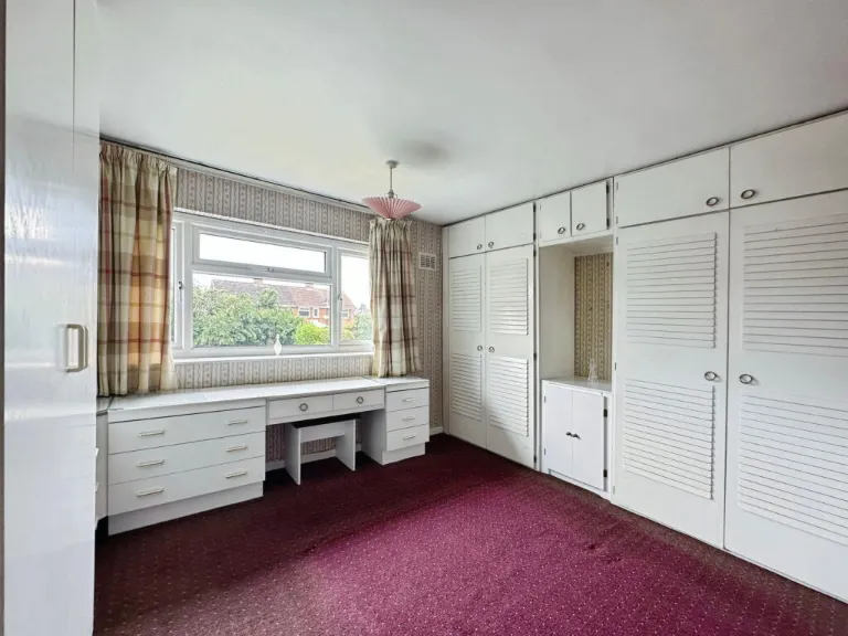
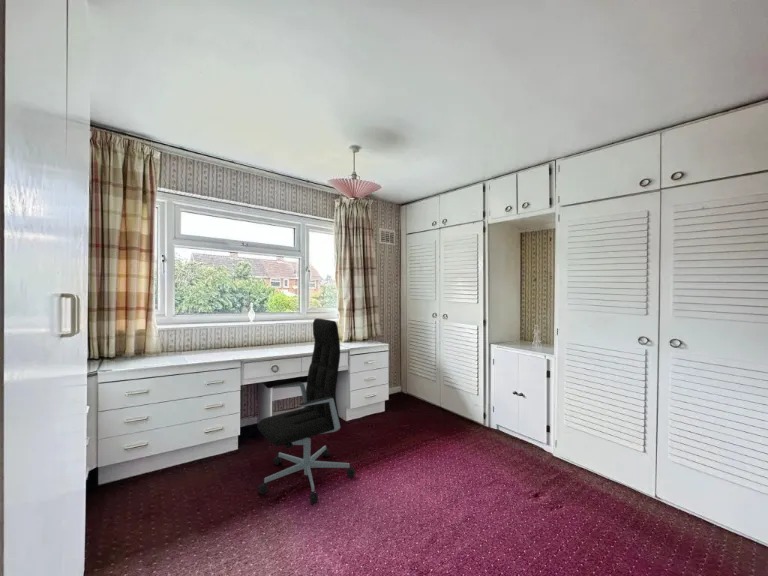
+ office chair (303, 399)
